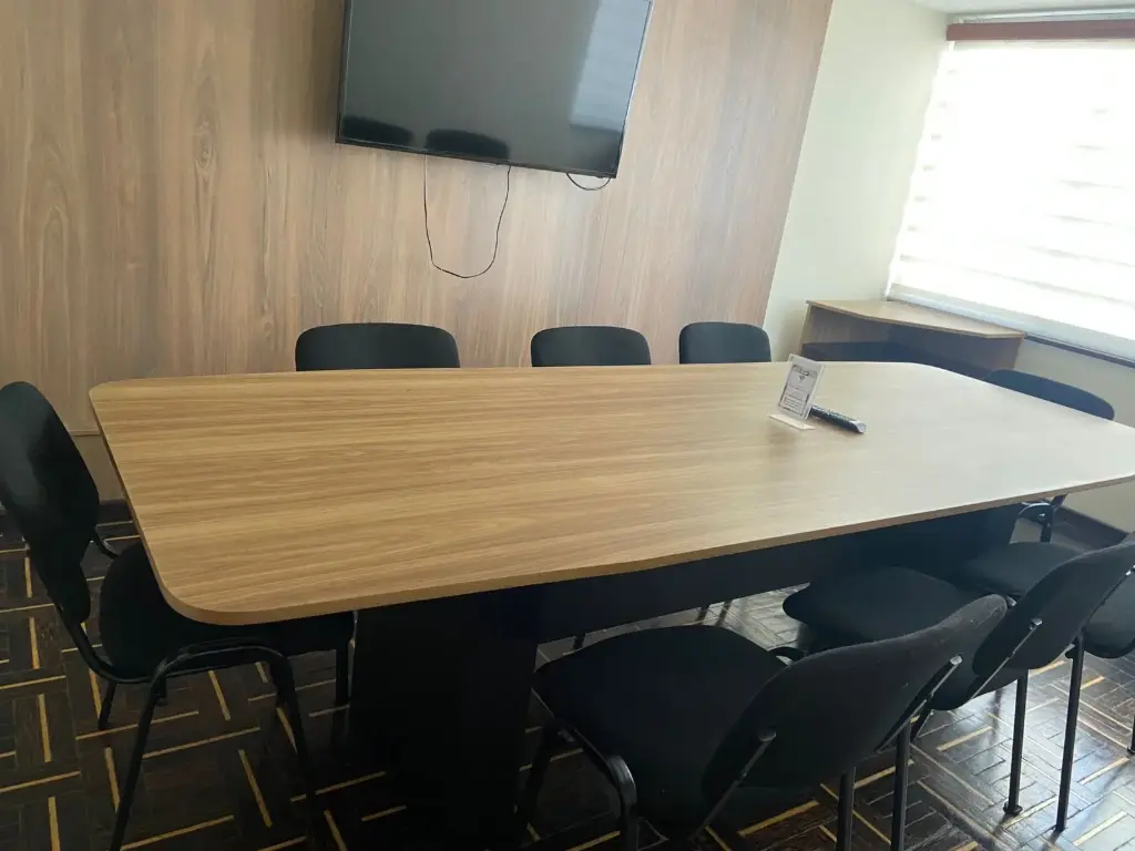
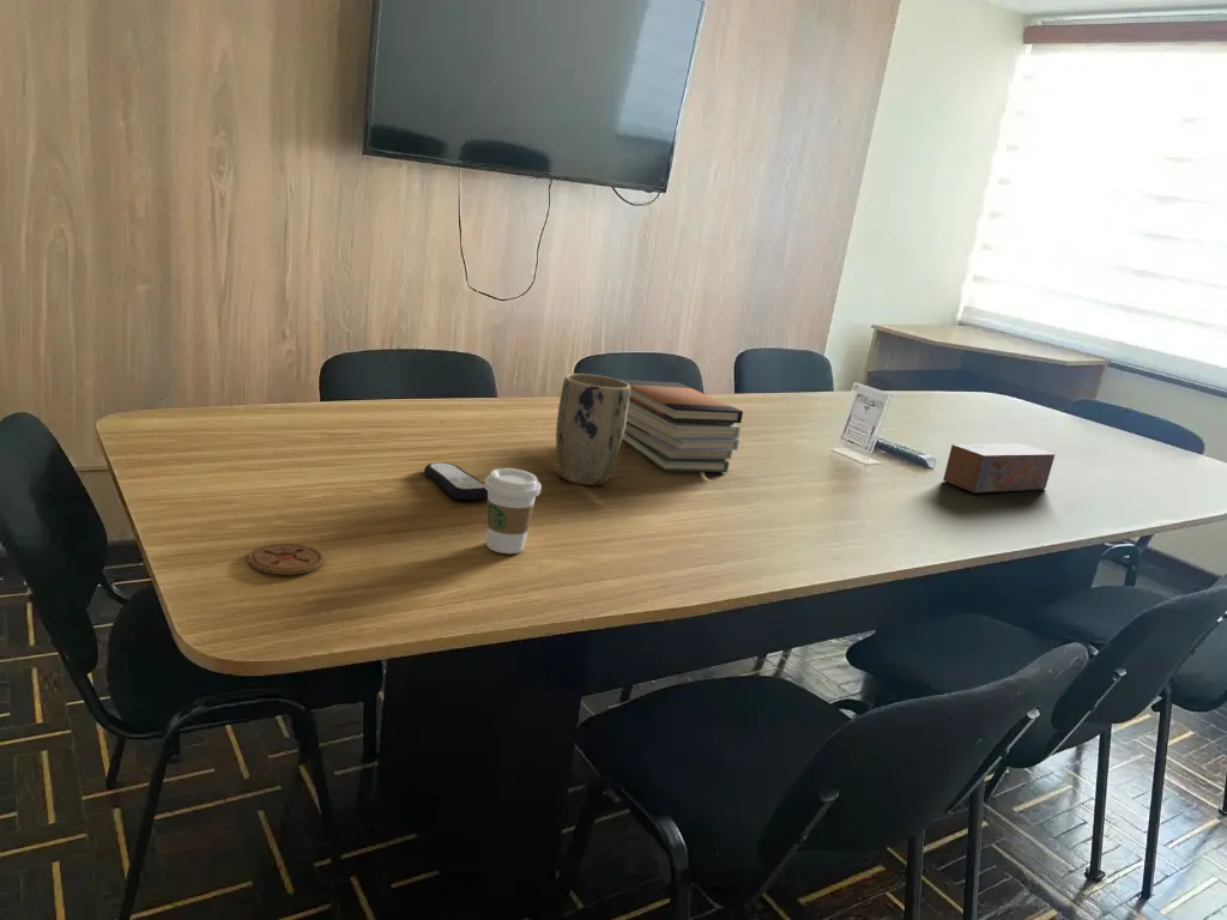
+ book stack (673, 424)
+ coffee cup (509, 510)
+ plant pot (590, 429)
+ coaster (285, 558)
+ tissue box (999, 467)
+ remote control (455, 479)
